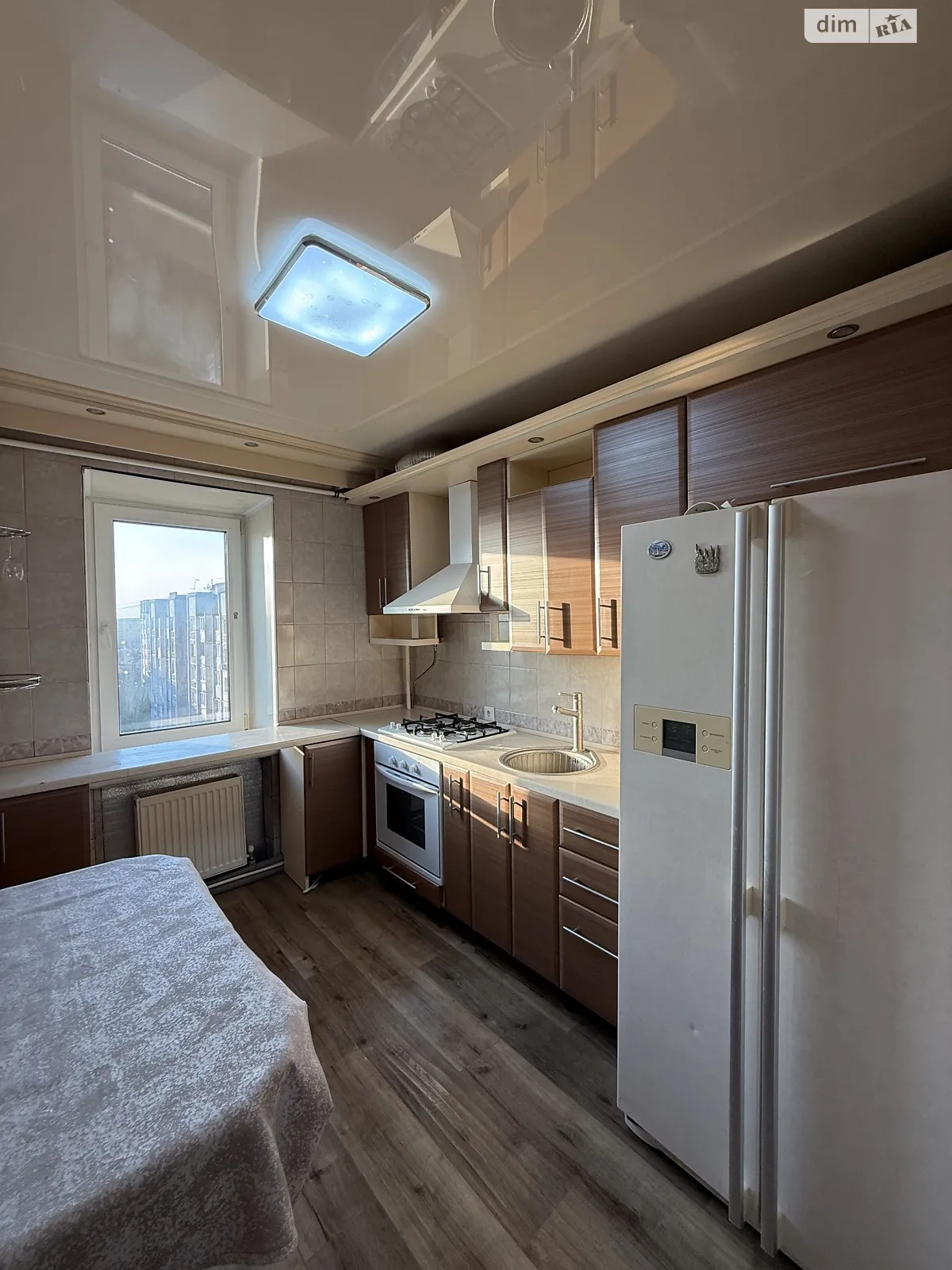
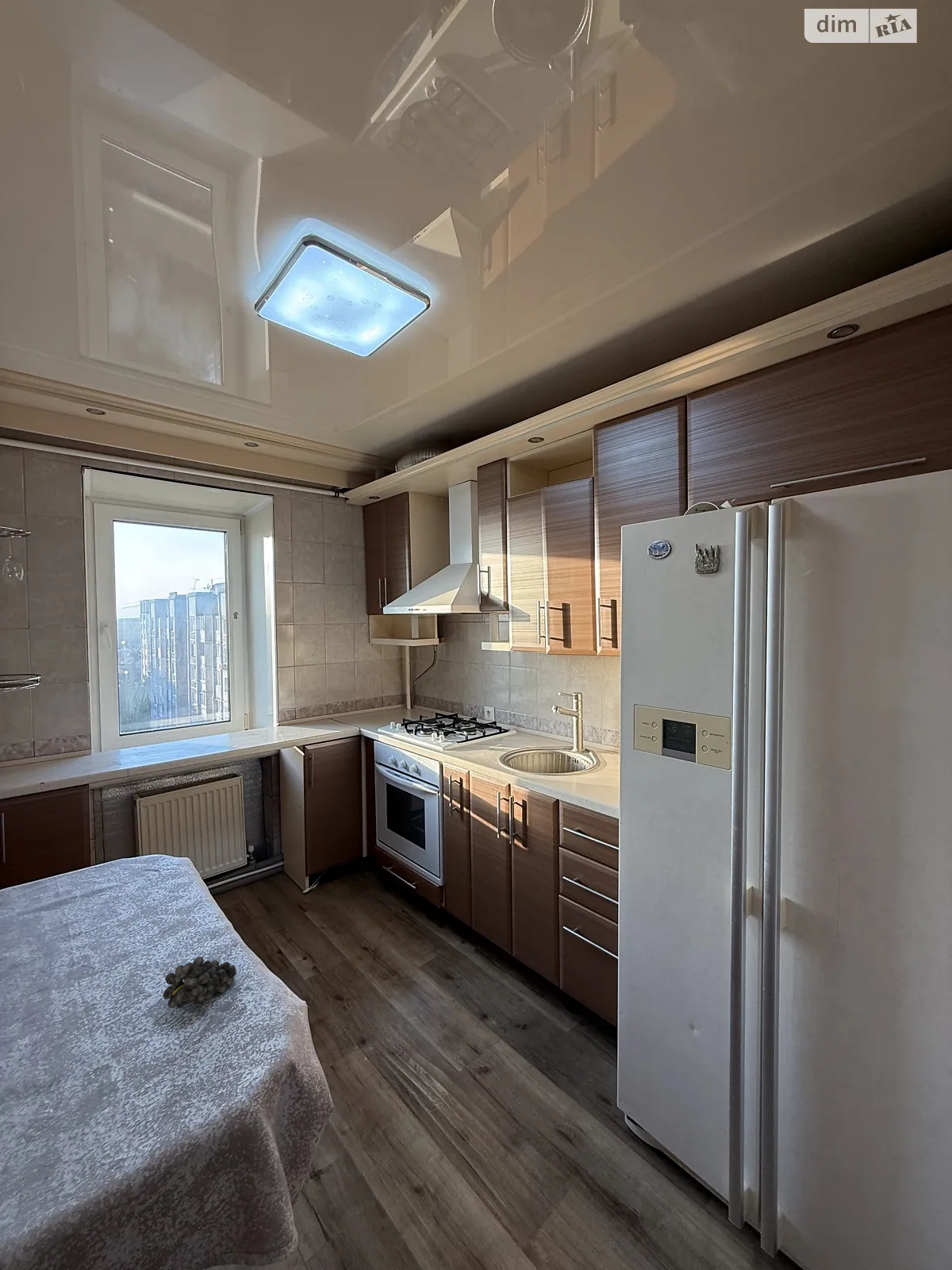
+ fruit (202, 978)
